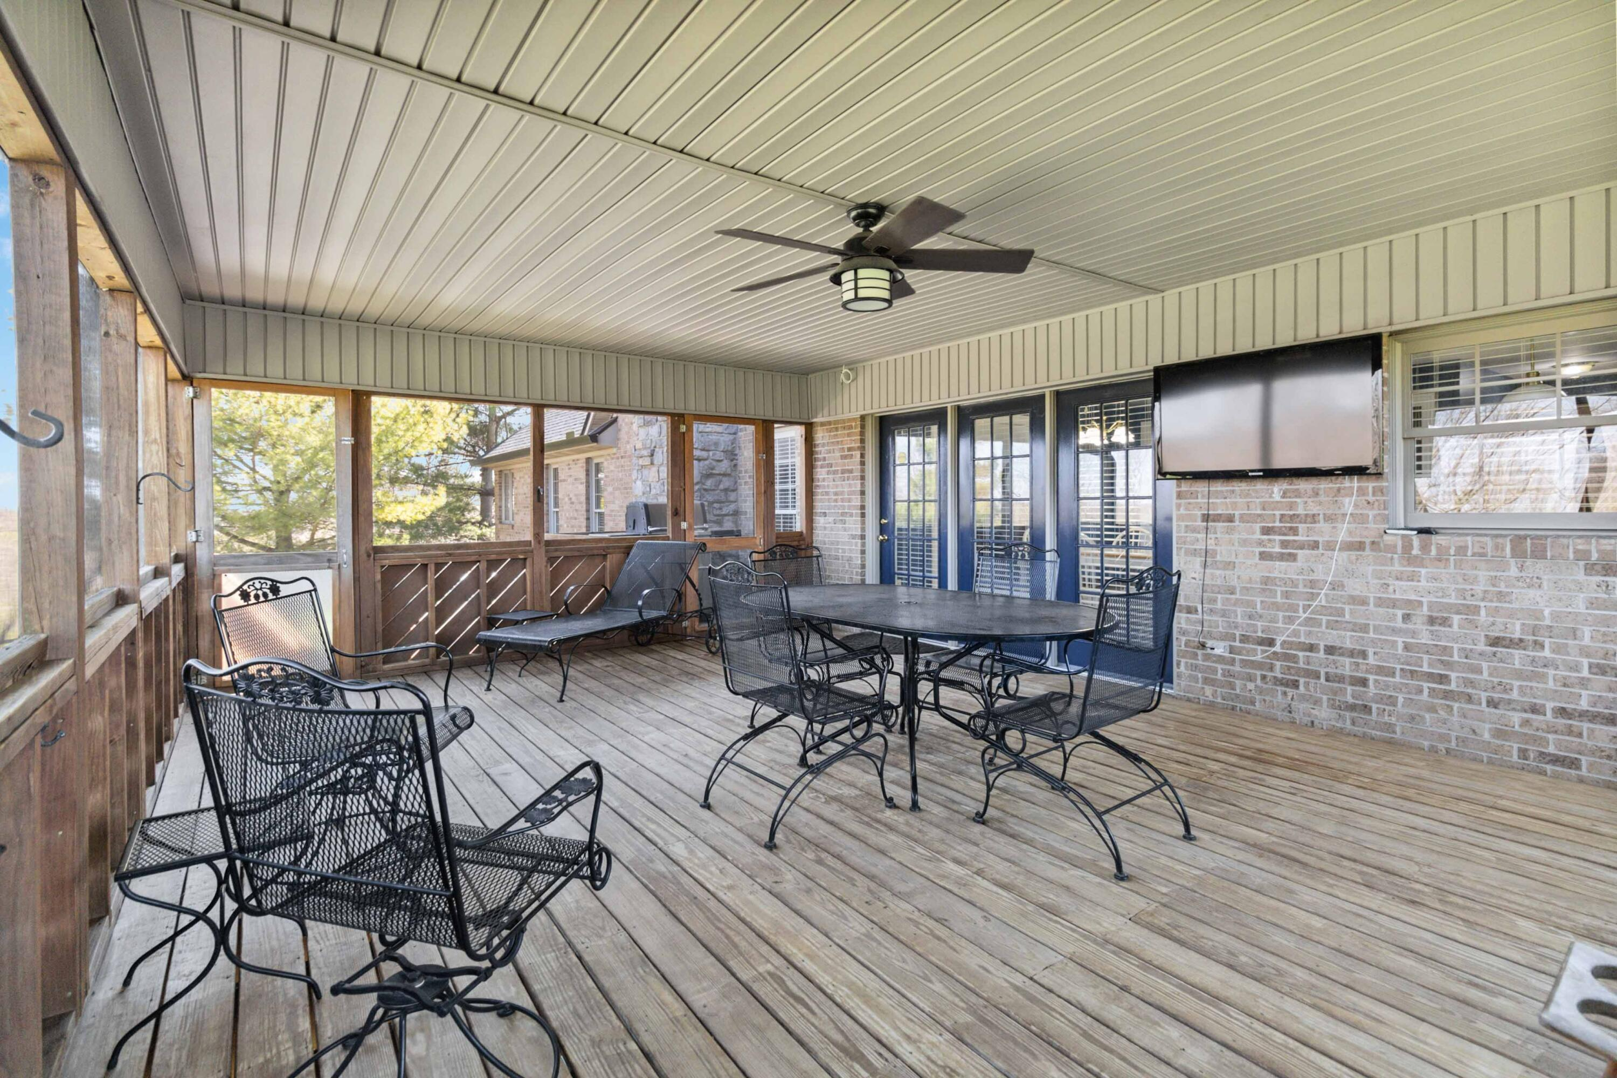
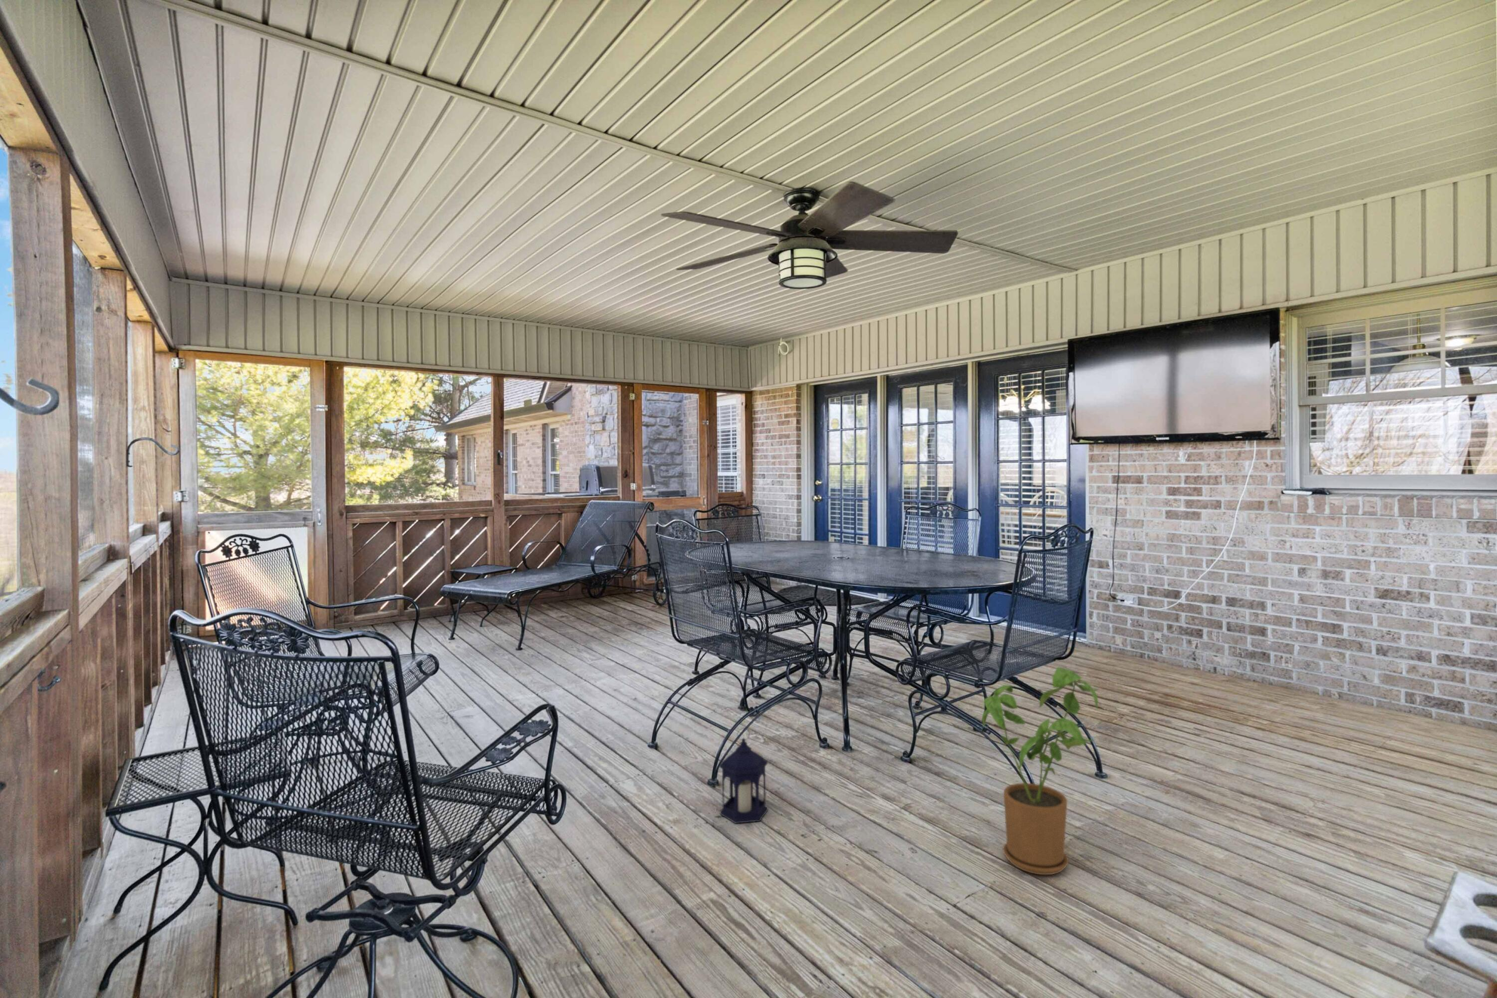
+ house plant (1041, 767)
+ lantern (744, 770)
